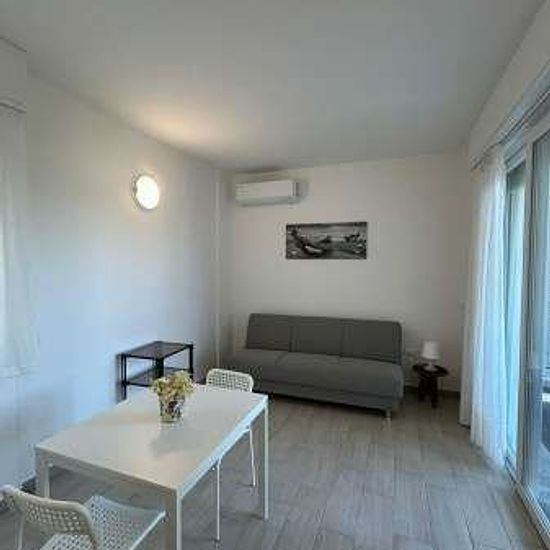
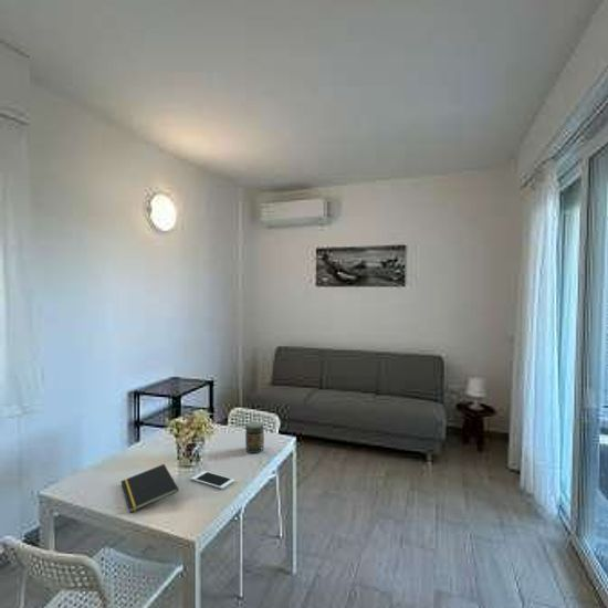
+ notepad (148, 485)
+ cell phone (212, 479)
+ jar (254, 437)
